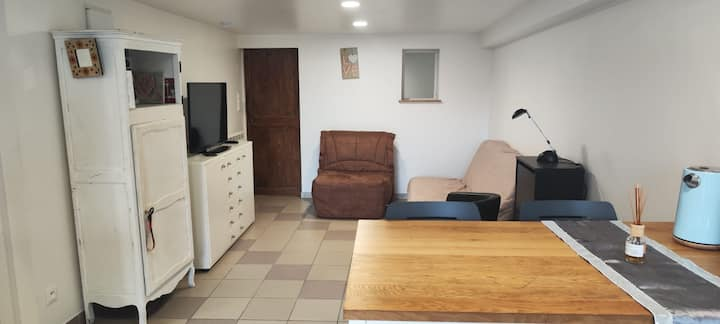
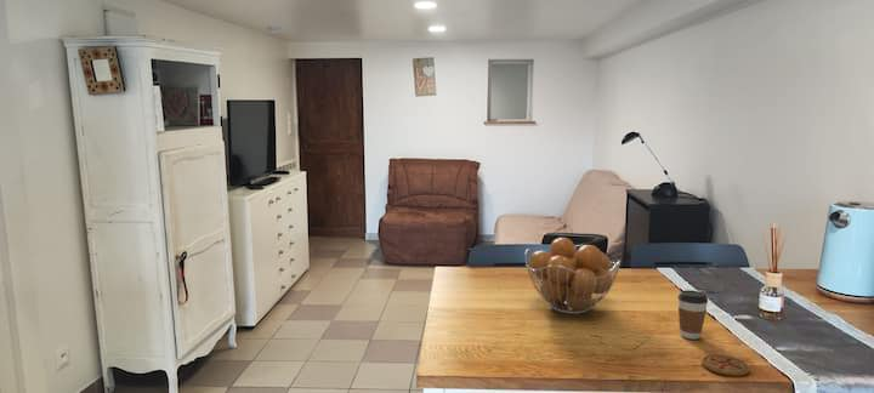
+ coffee cup (691, 314)
+ fruit basket (571, 274)
+ coaster (725, 365)
